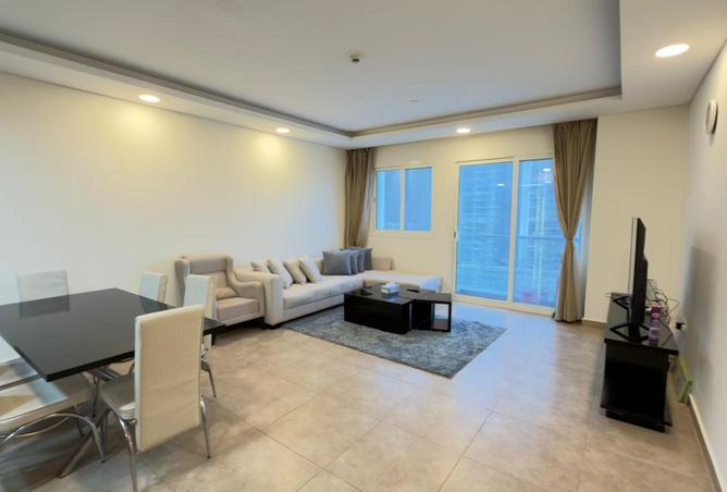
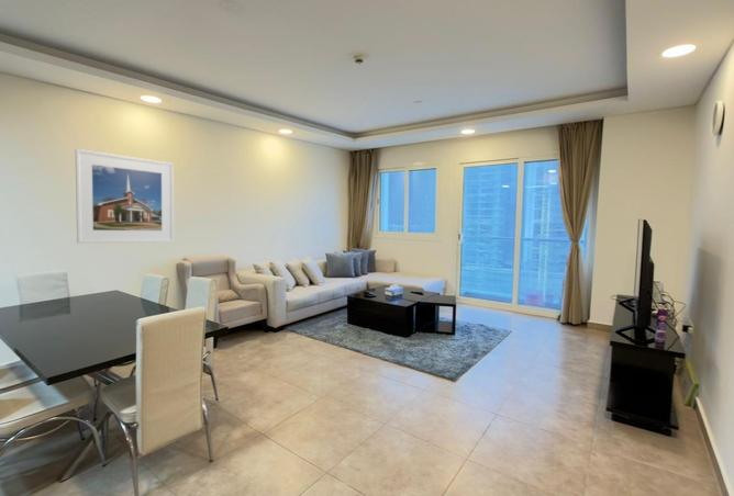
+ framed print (129, 200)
